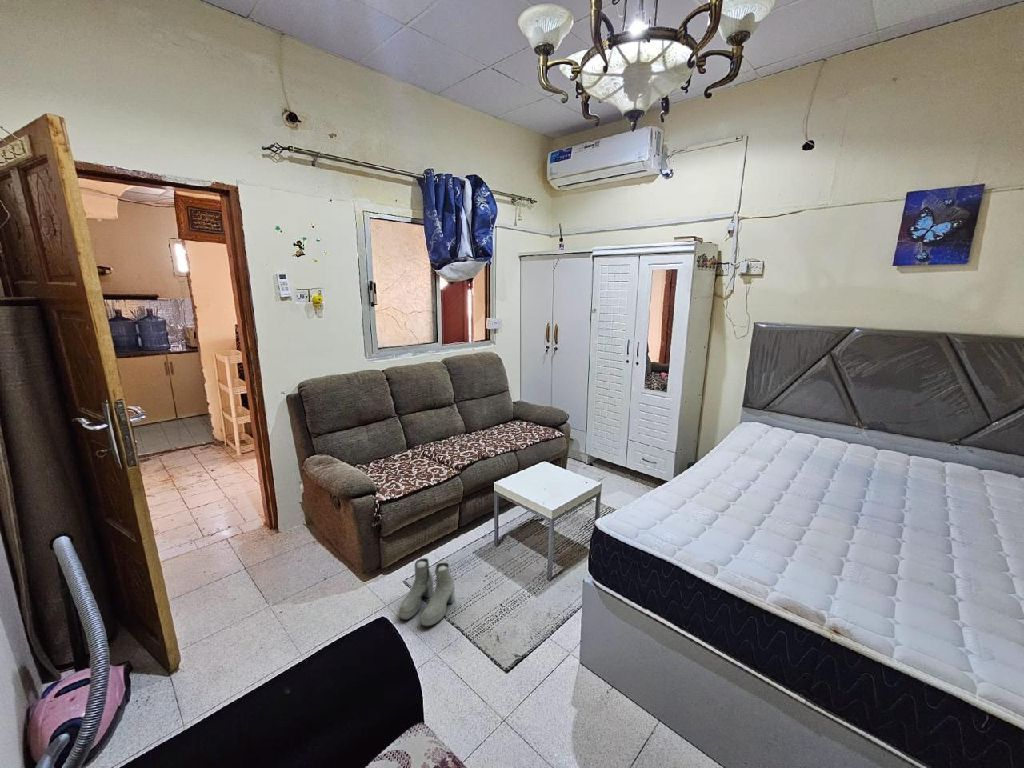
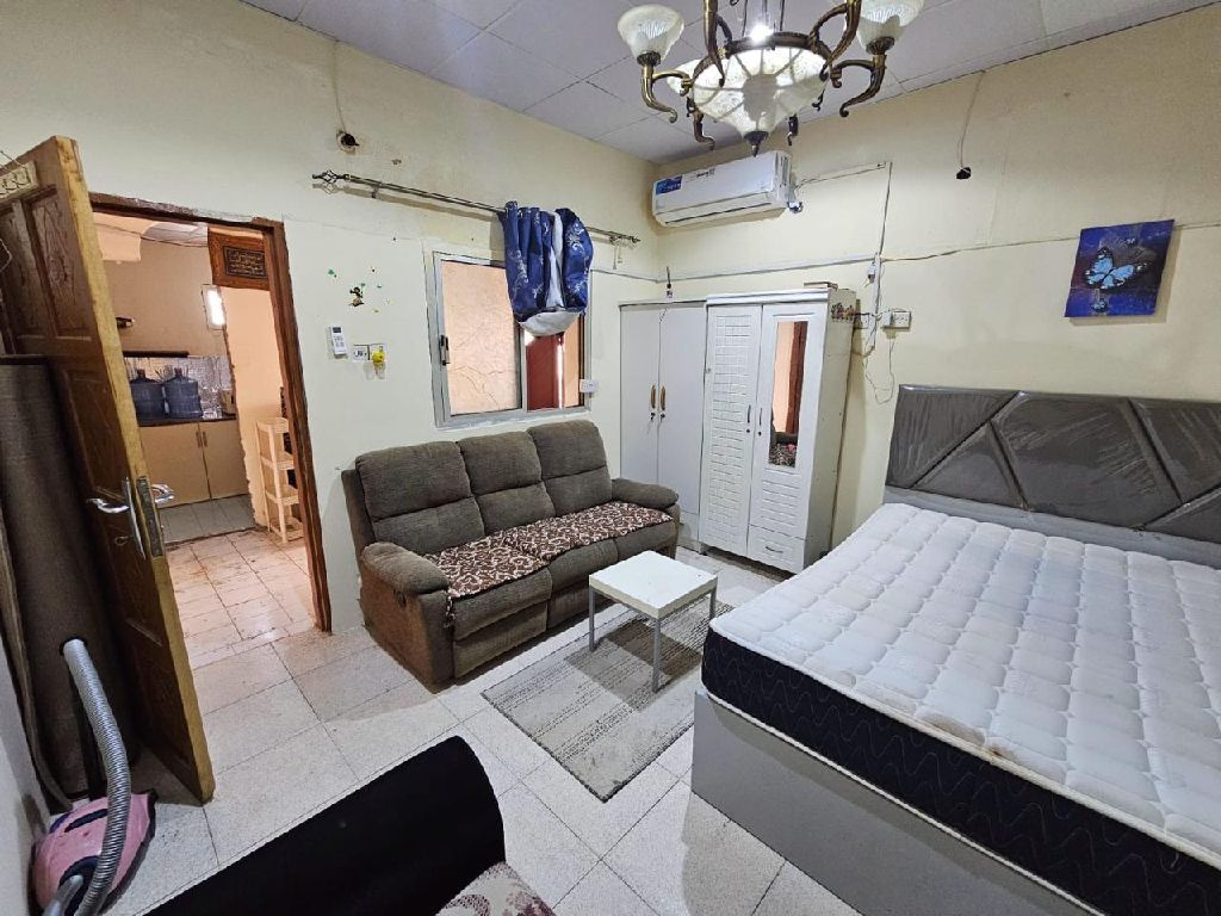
- boots (427, 588)
